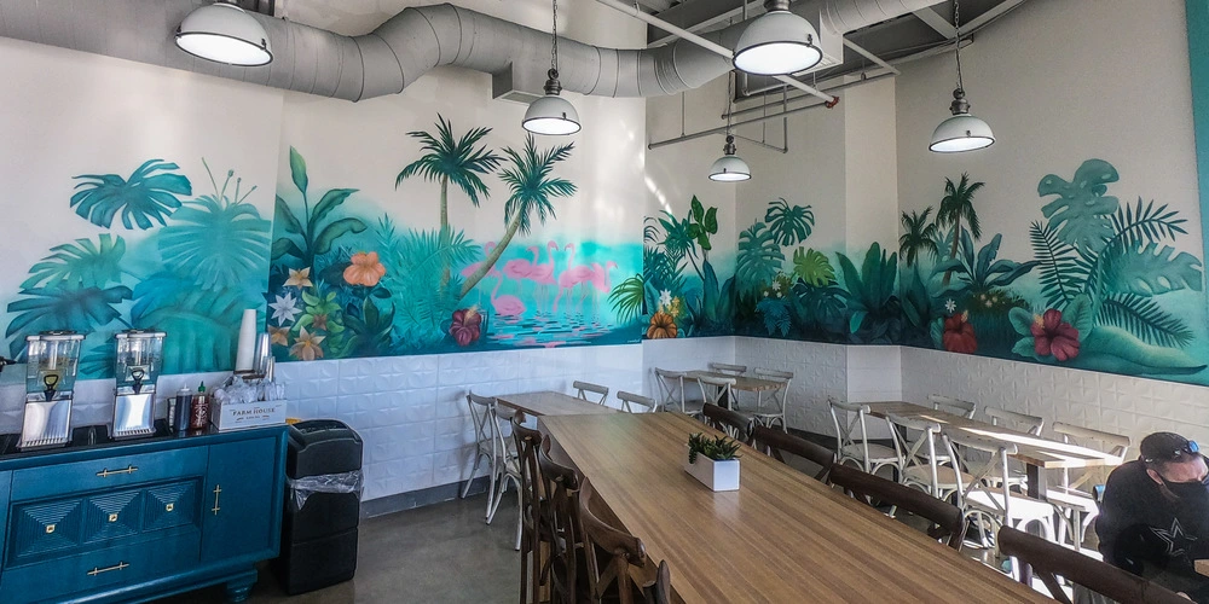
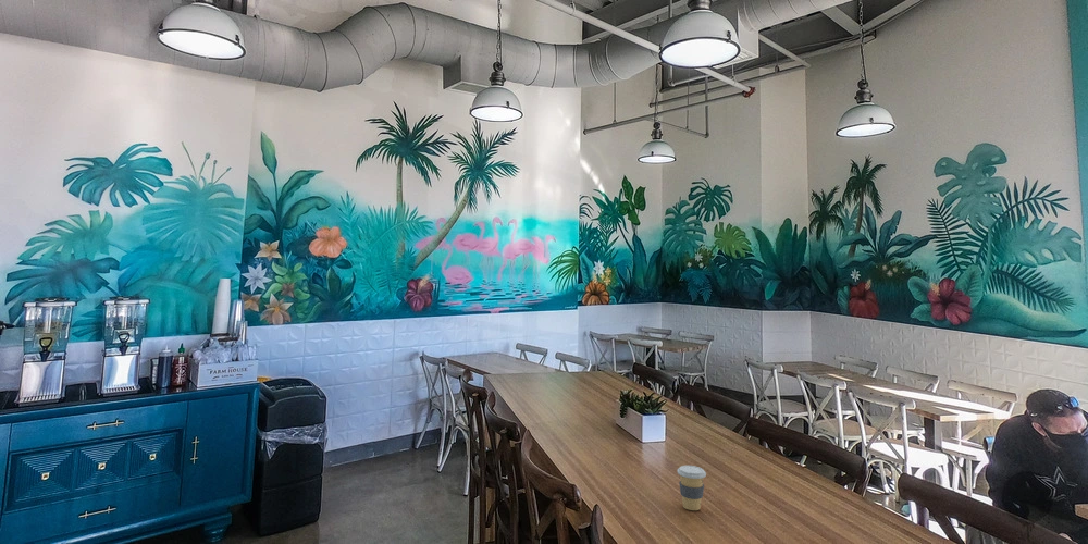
+ coffee cup (691, 487)
